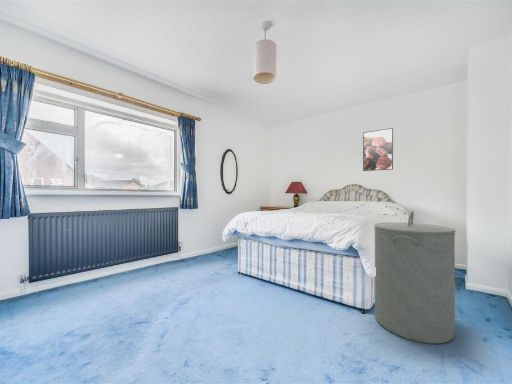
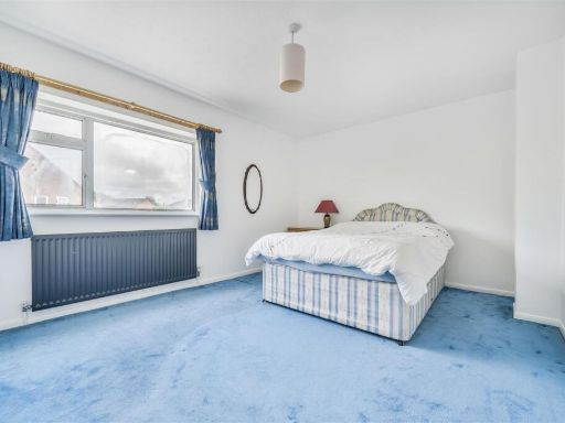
- laundry hamper (411, 267)
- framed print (377, 150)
